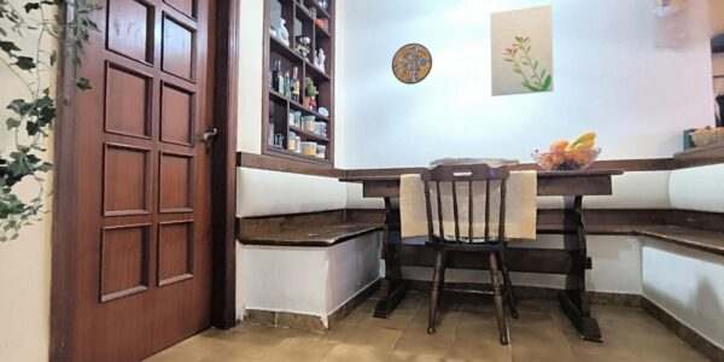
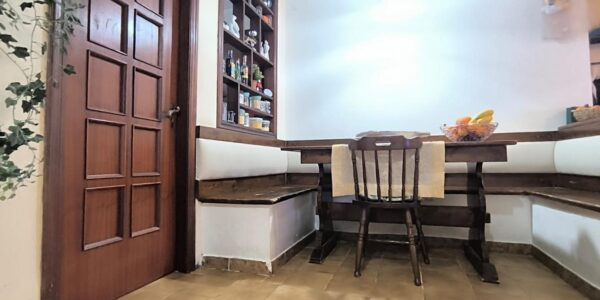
- manhole cover (411, 63)
- wall art (520, 51)
